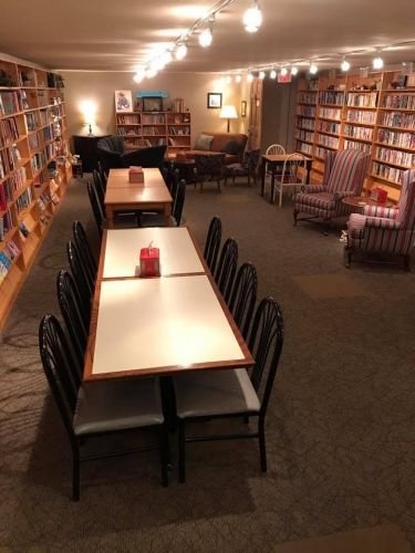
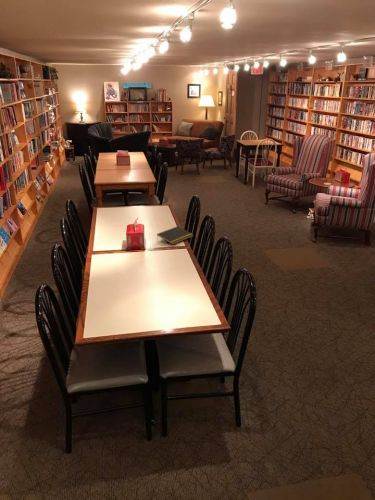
+ notepad (175, 235)
